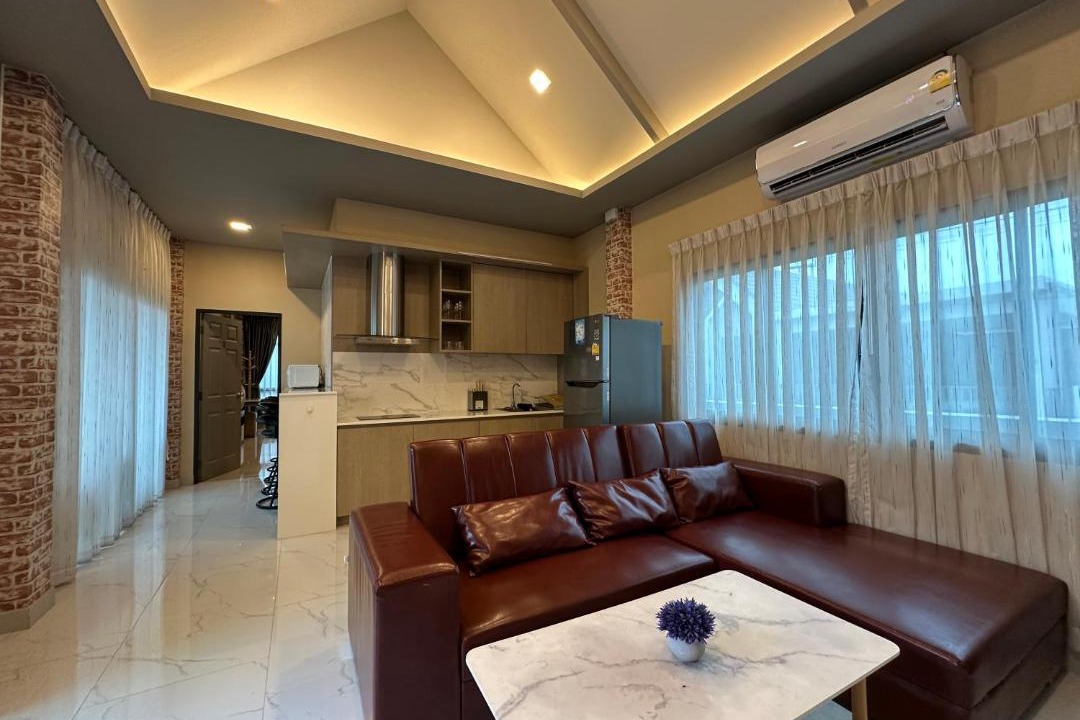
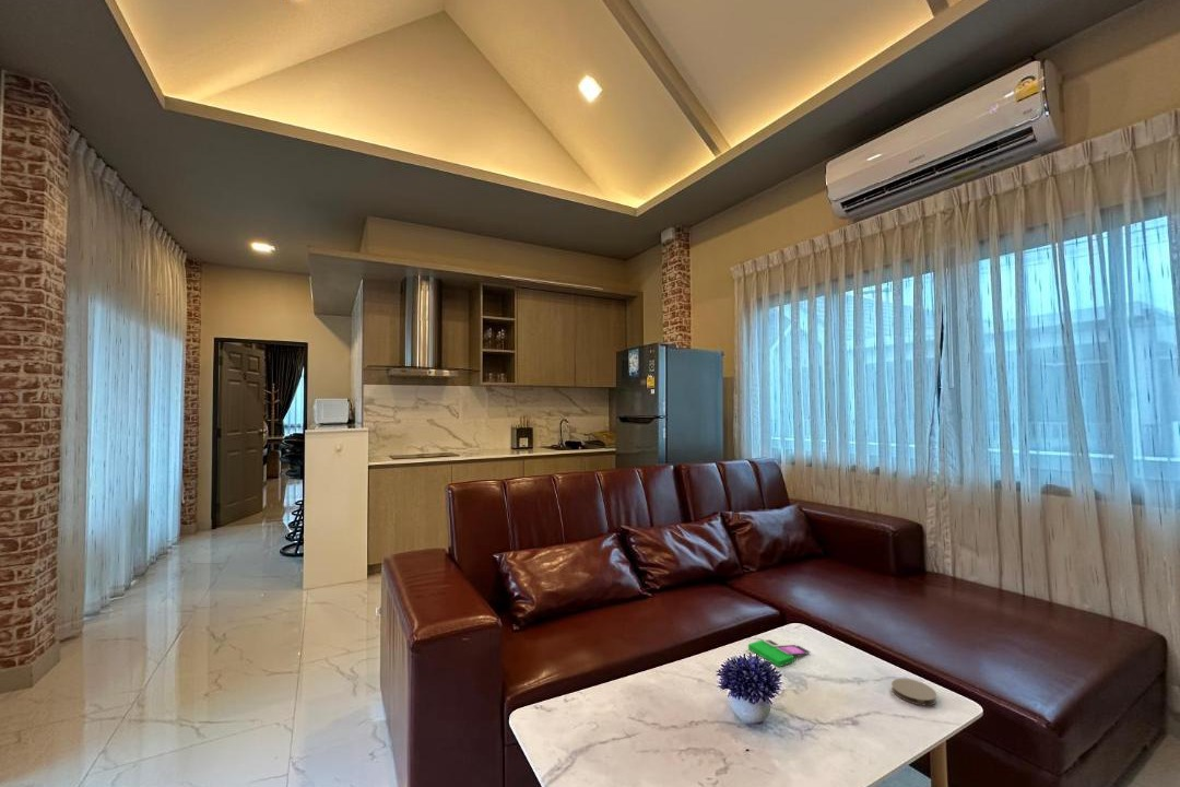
+ coaster (913, 691)
+ smartphone (780, 648)
